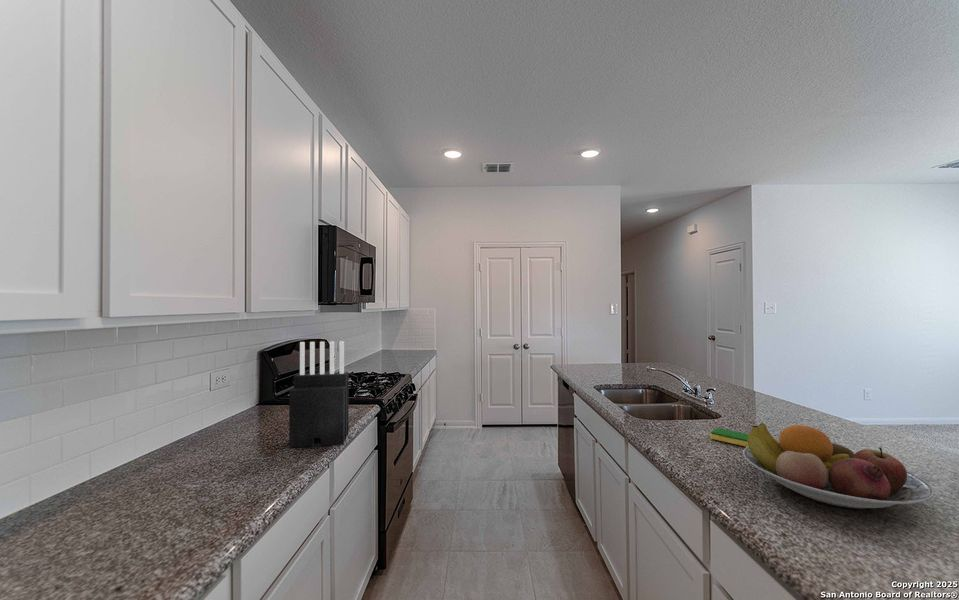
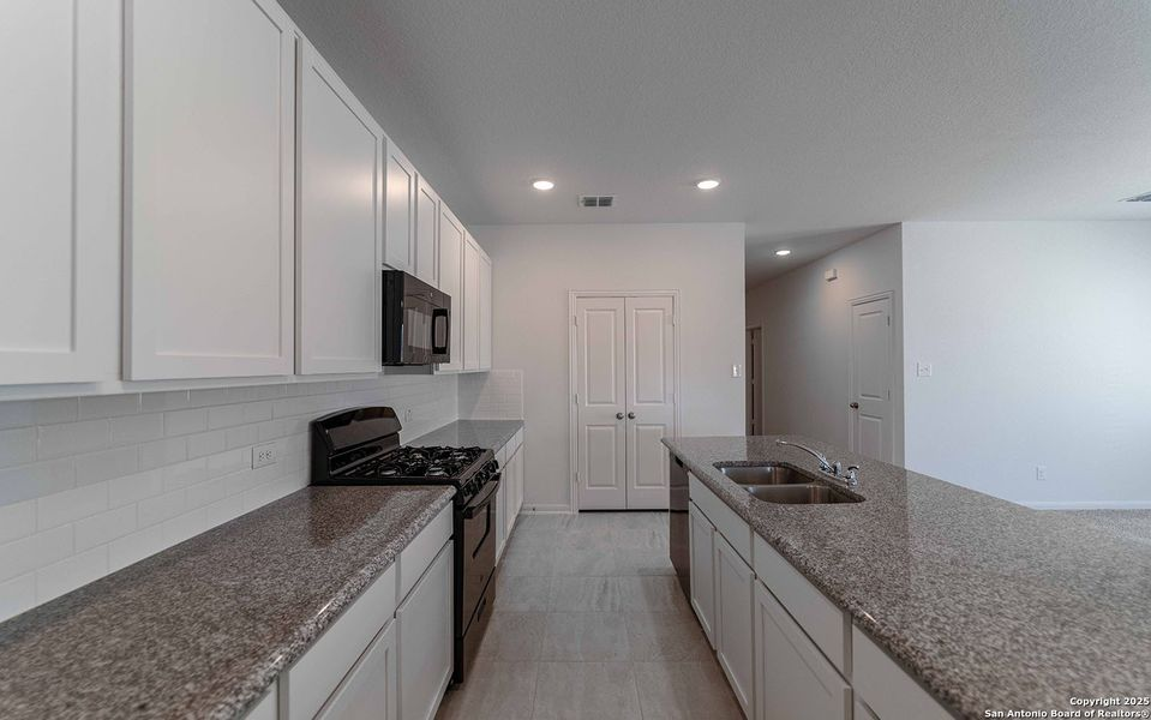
- dish sponge (736, 438)
- fruit bowl (826, 461)
- knife block (319, 392)
